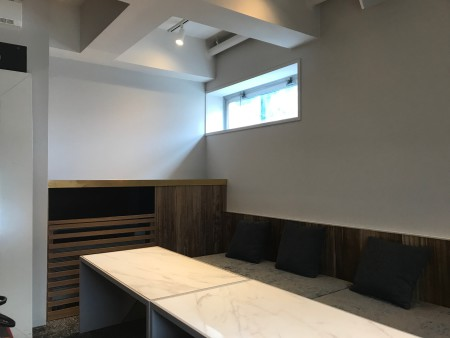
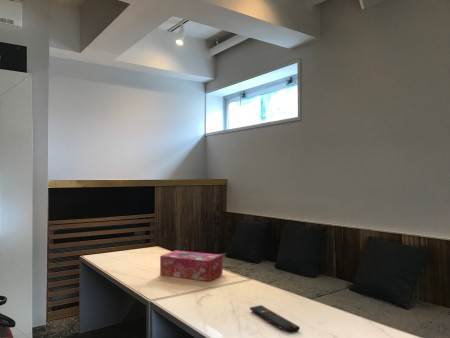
+ tissue box (191, 264)
+ remote control (273, 318)
